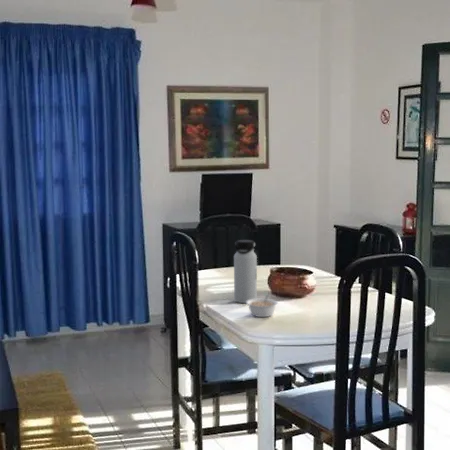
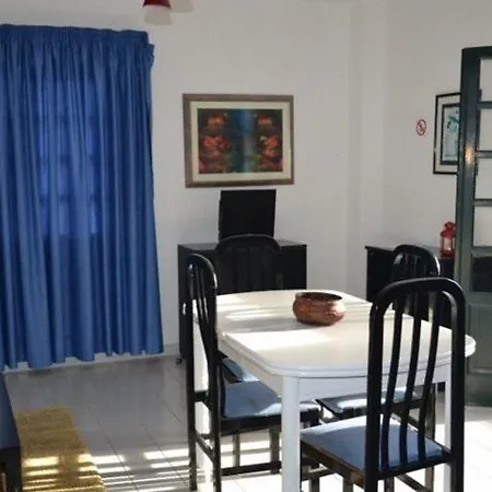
- water bottle (245, 270)
- legume (261, 306)
